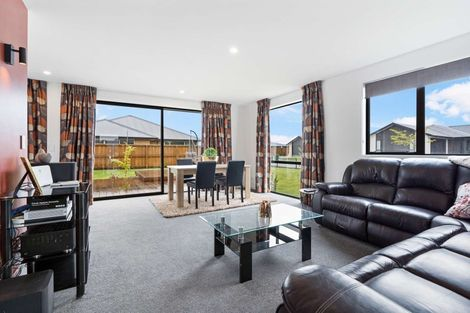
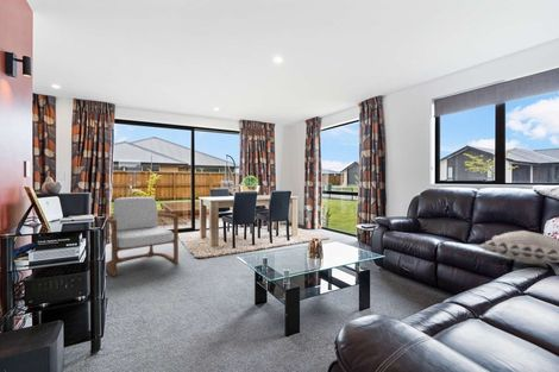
+ decorative pillow (527, 246)
+ armchair (140, 231)
